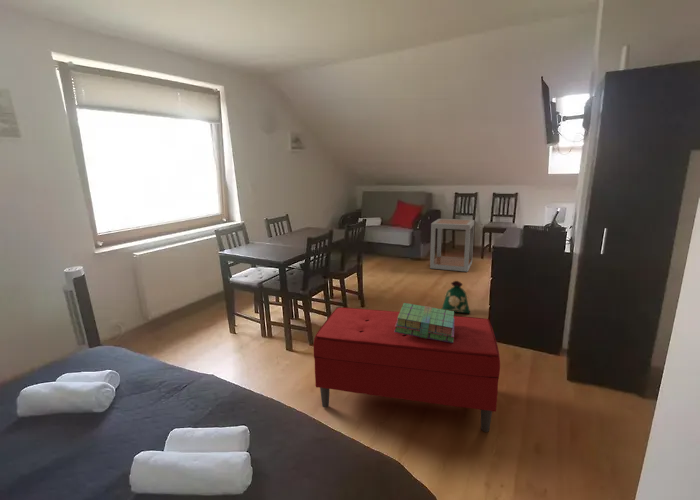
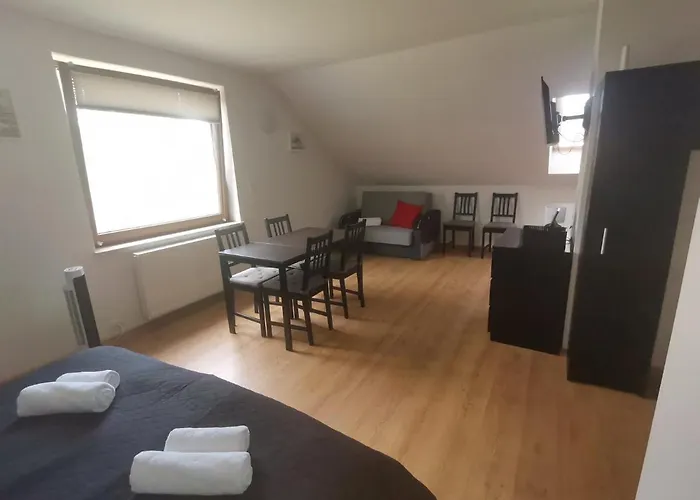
- bag (456, 297)
- bench (404, 362)
- stack of books (425, 322)
- side table (440, 243)
